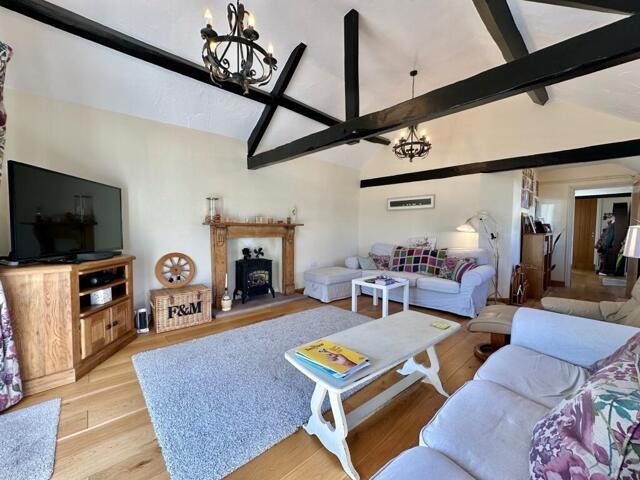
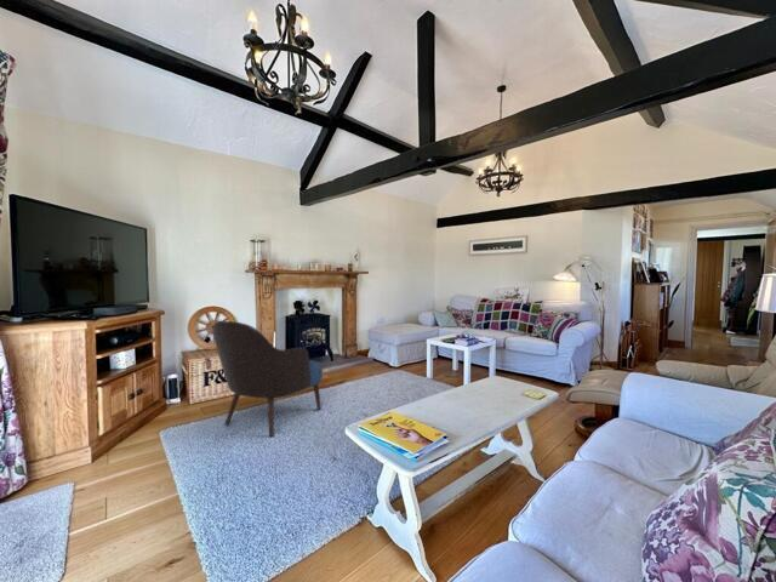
+ armchair (267, 367)
